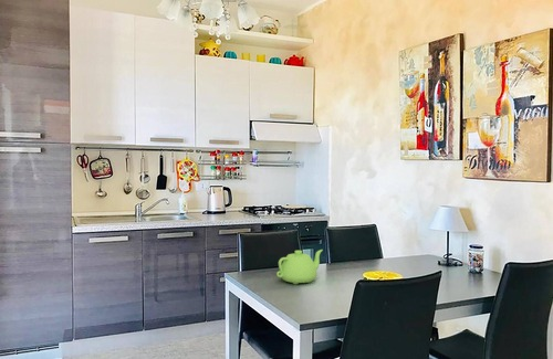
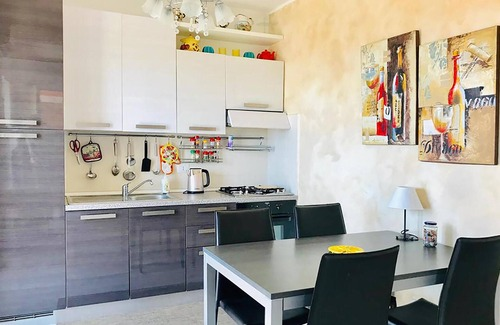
- teapot (300, 265)
